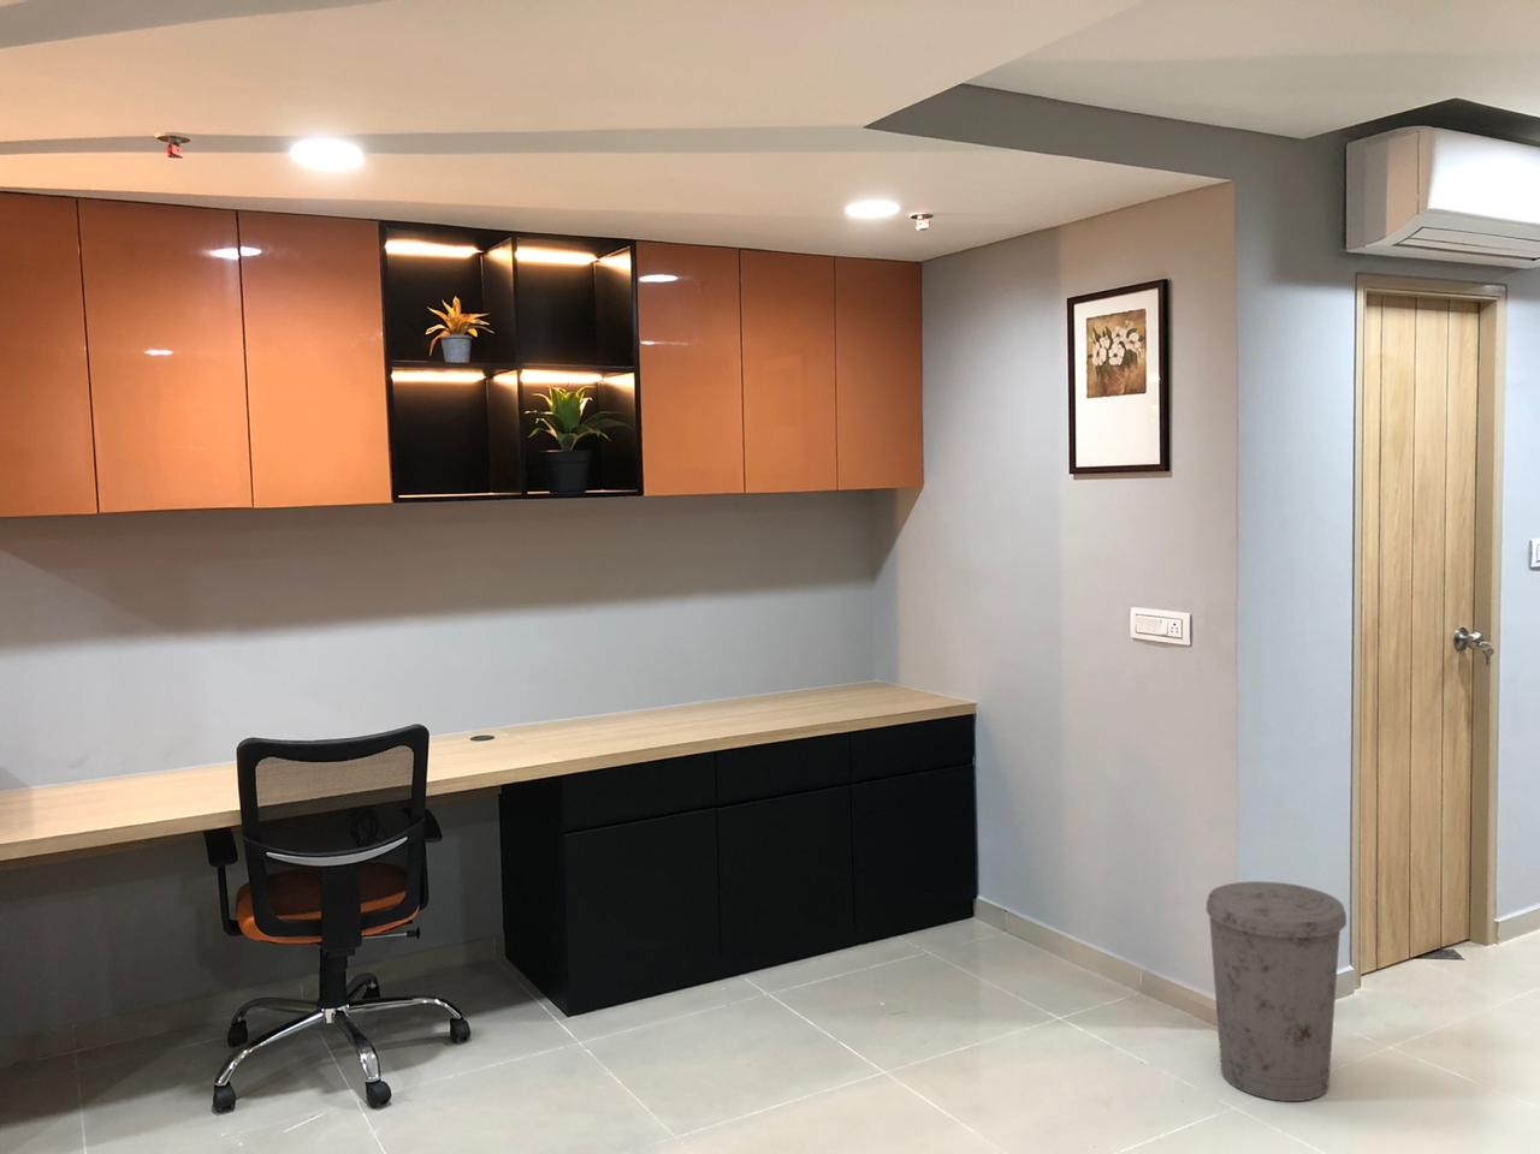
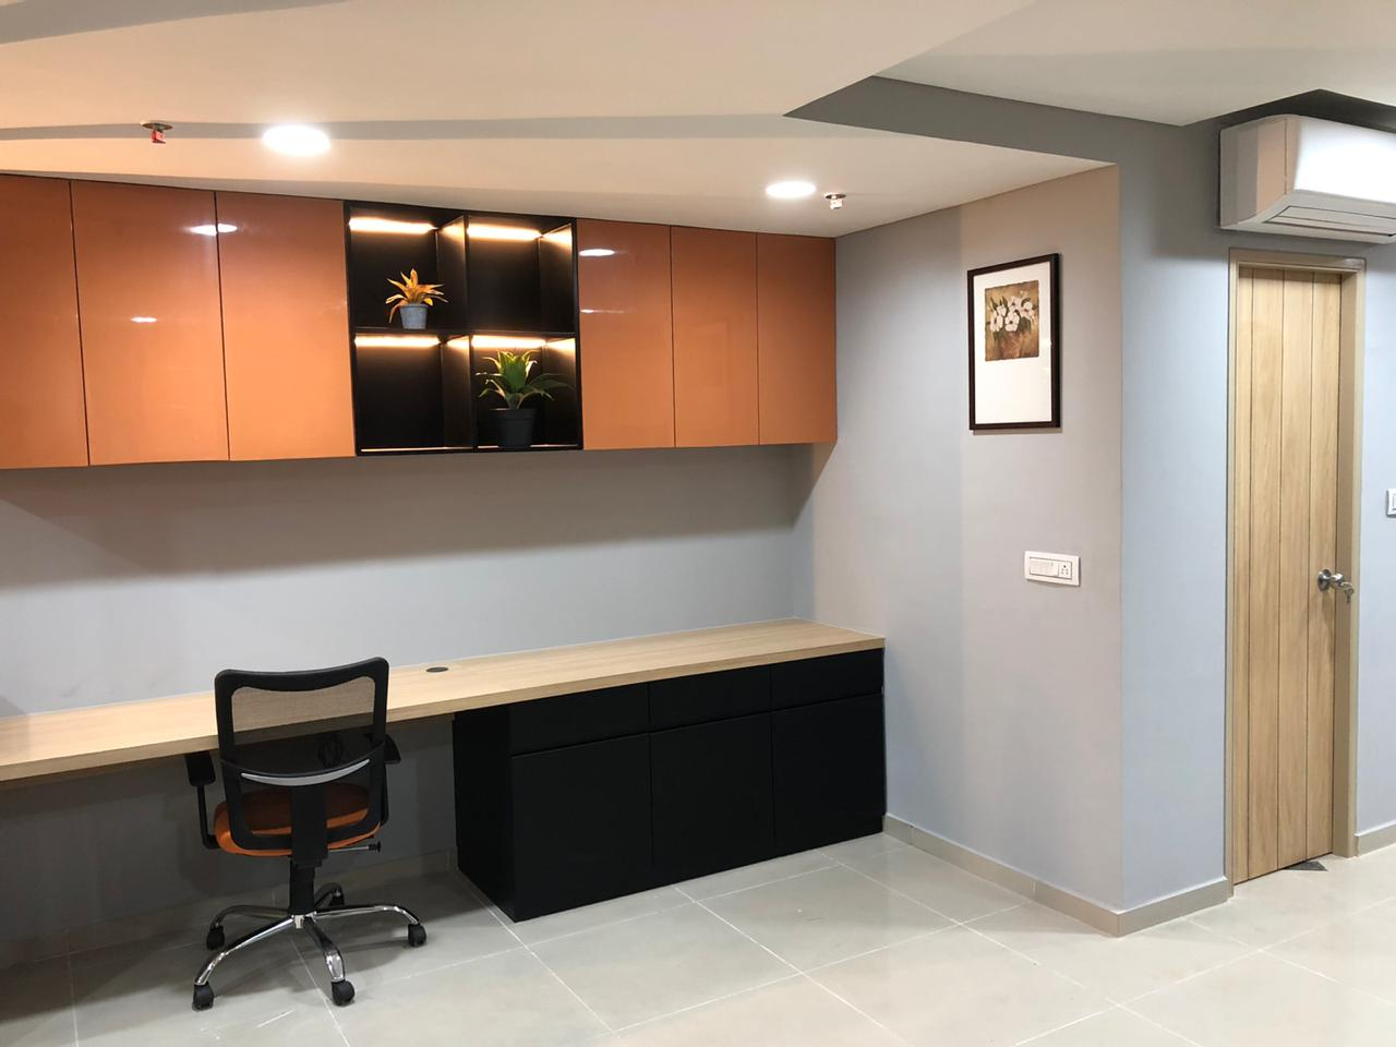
- trash can (1274, 986)
